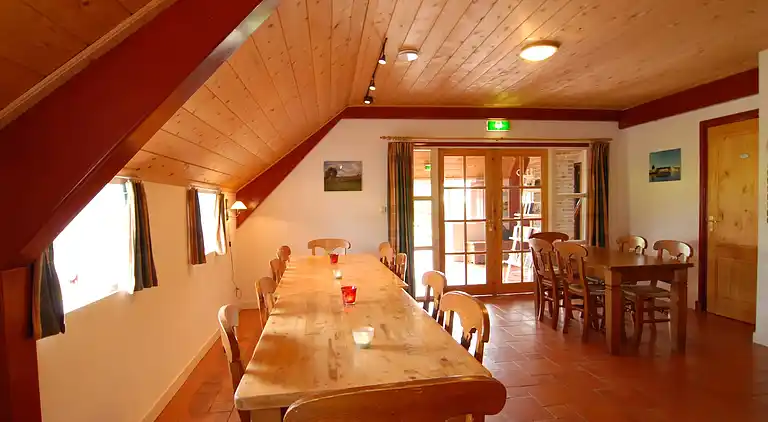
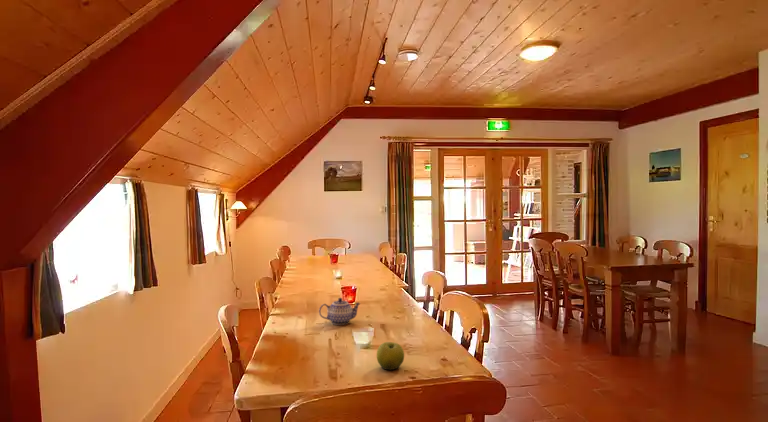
+ teapot (340, 310)
+ fruit (390, 355)
